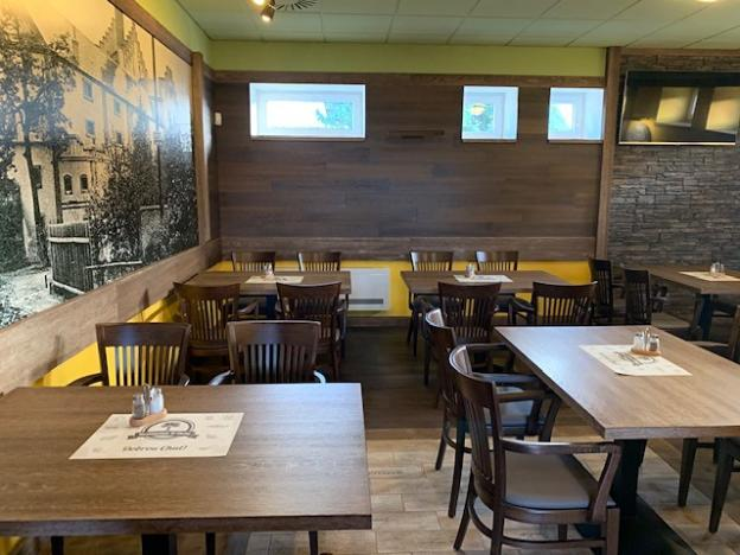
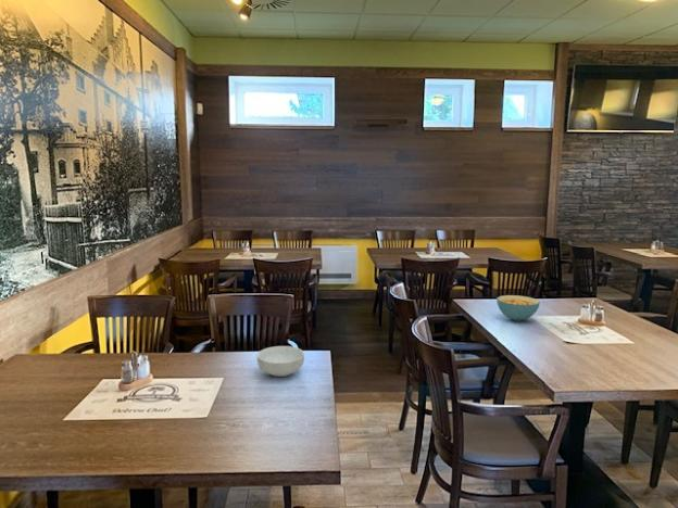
+ cereal bowl (517, 309)
+ cereal bowl (280, 363)
